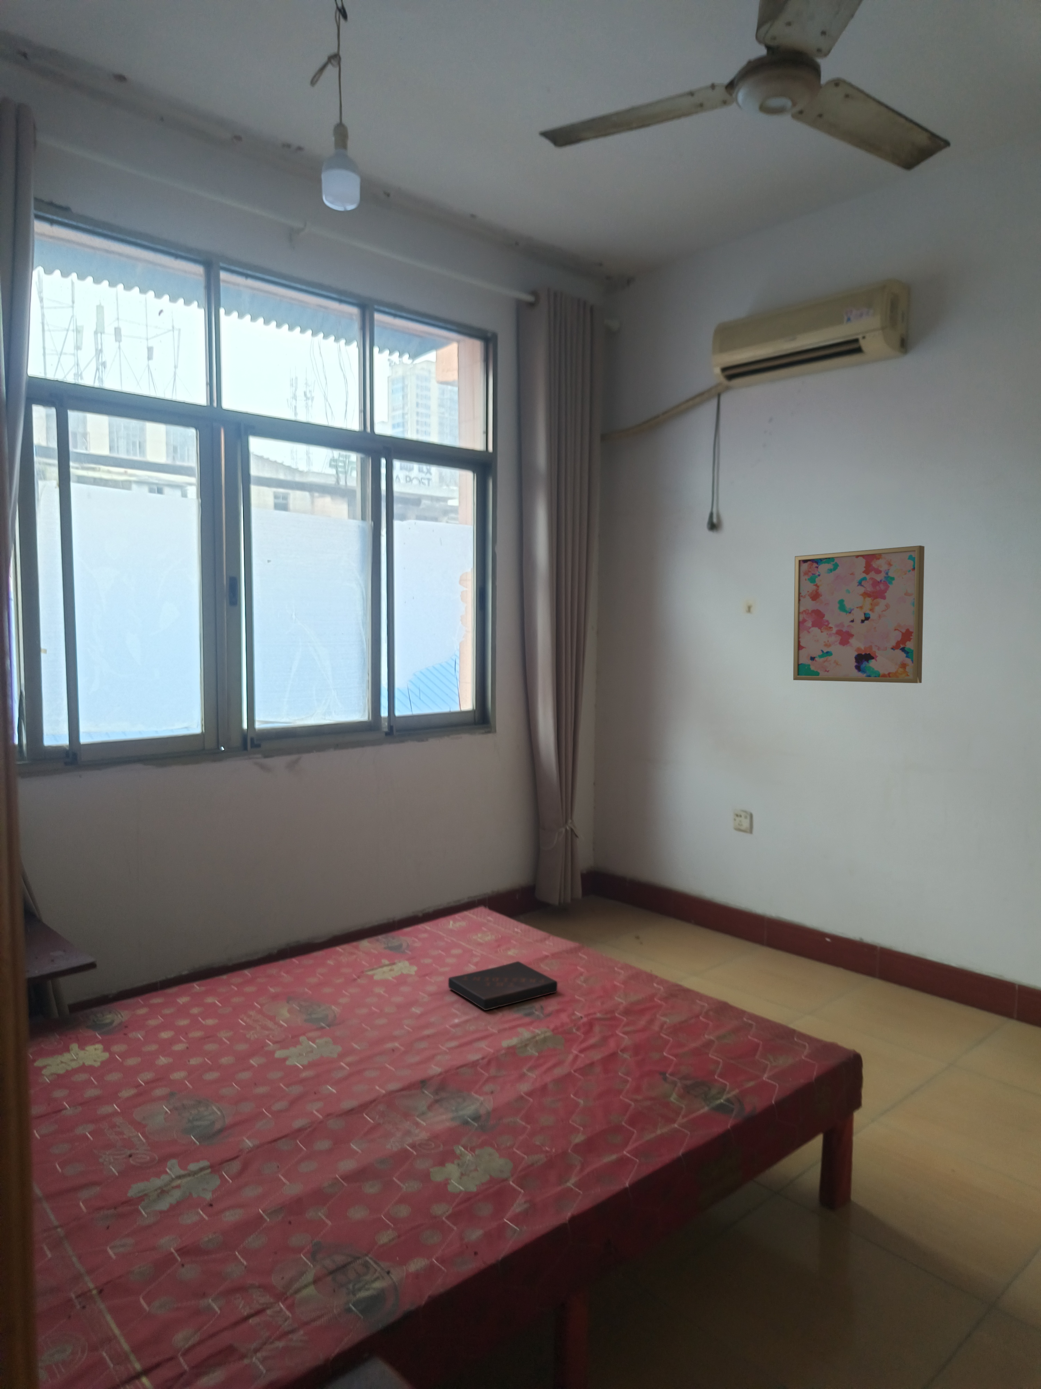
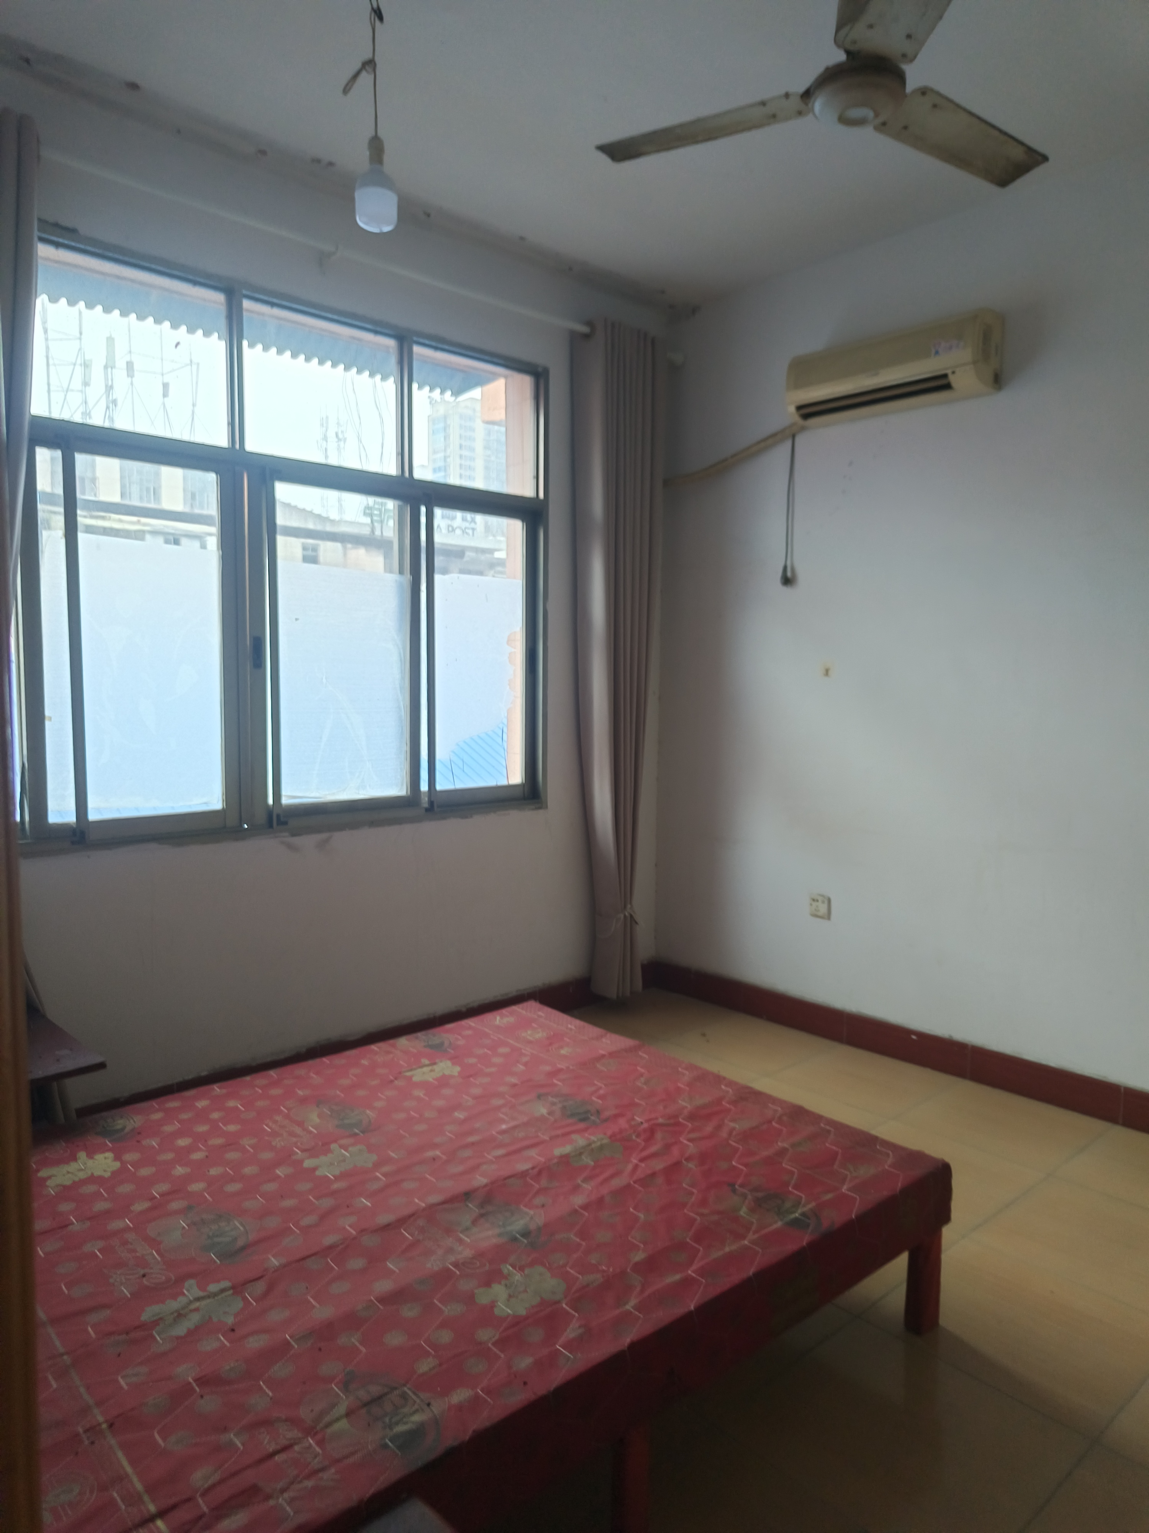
- book (503, 984)
- wall art (855, 617)
